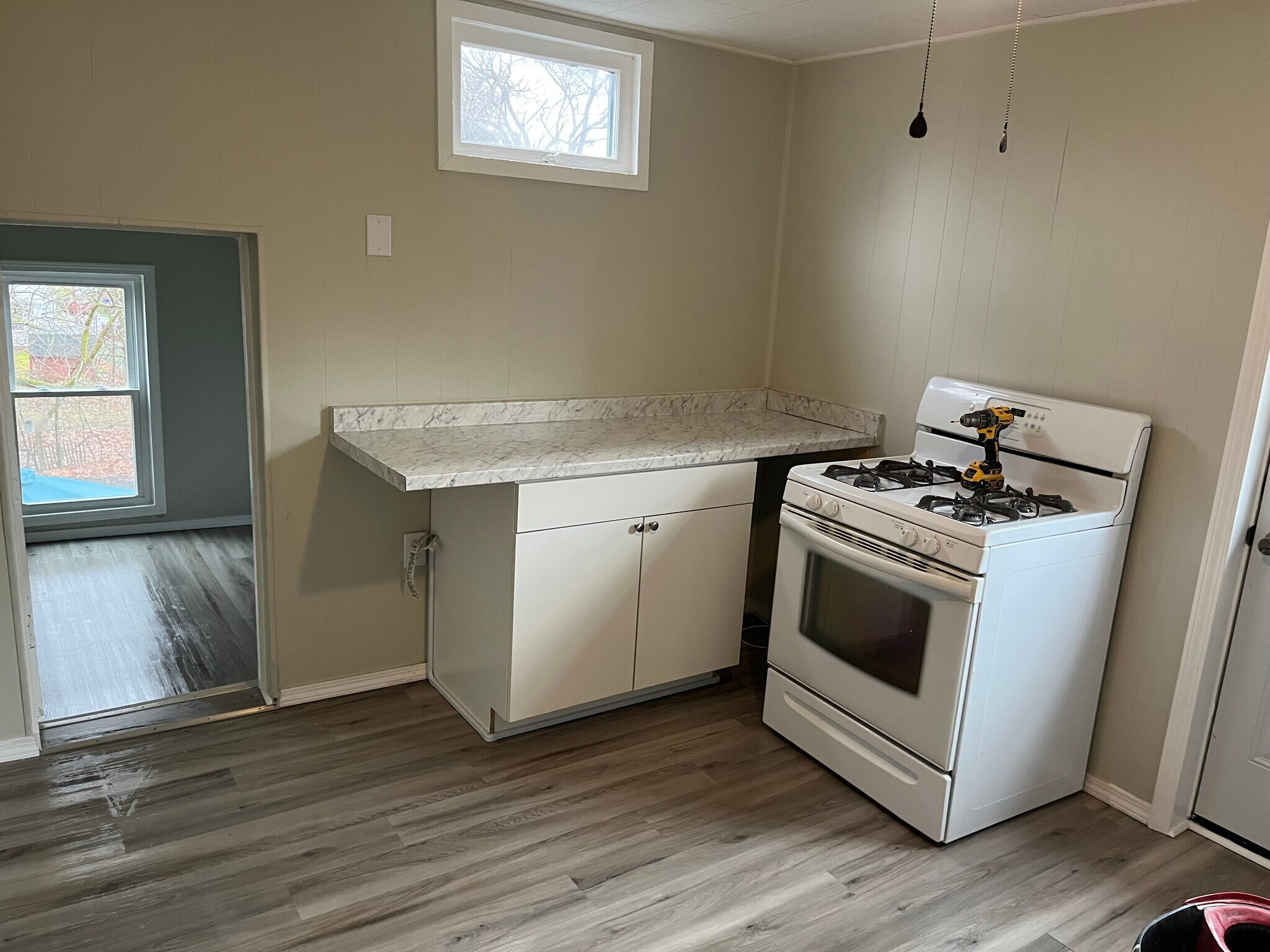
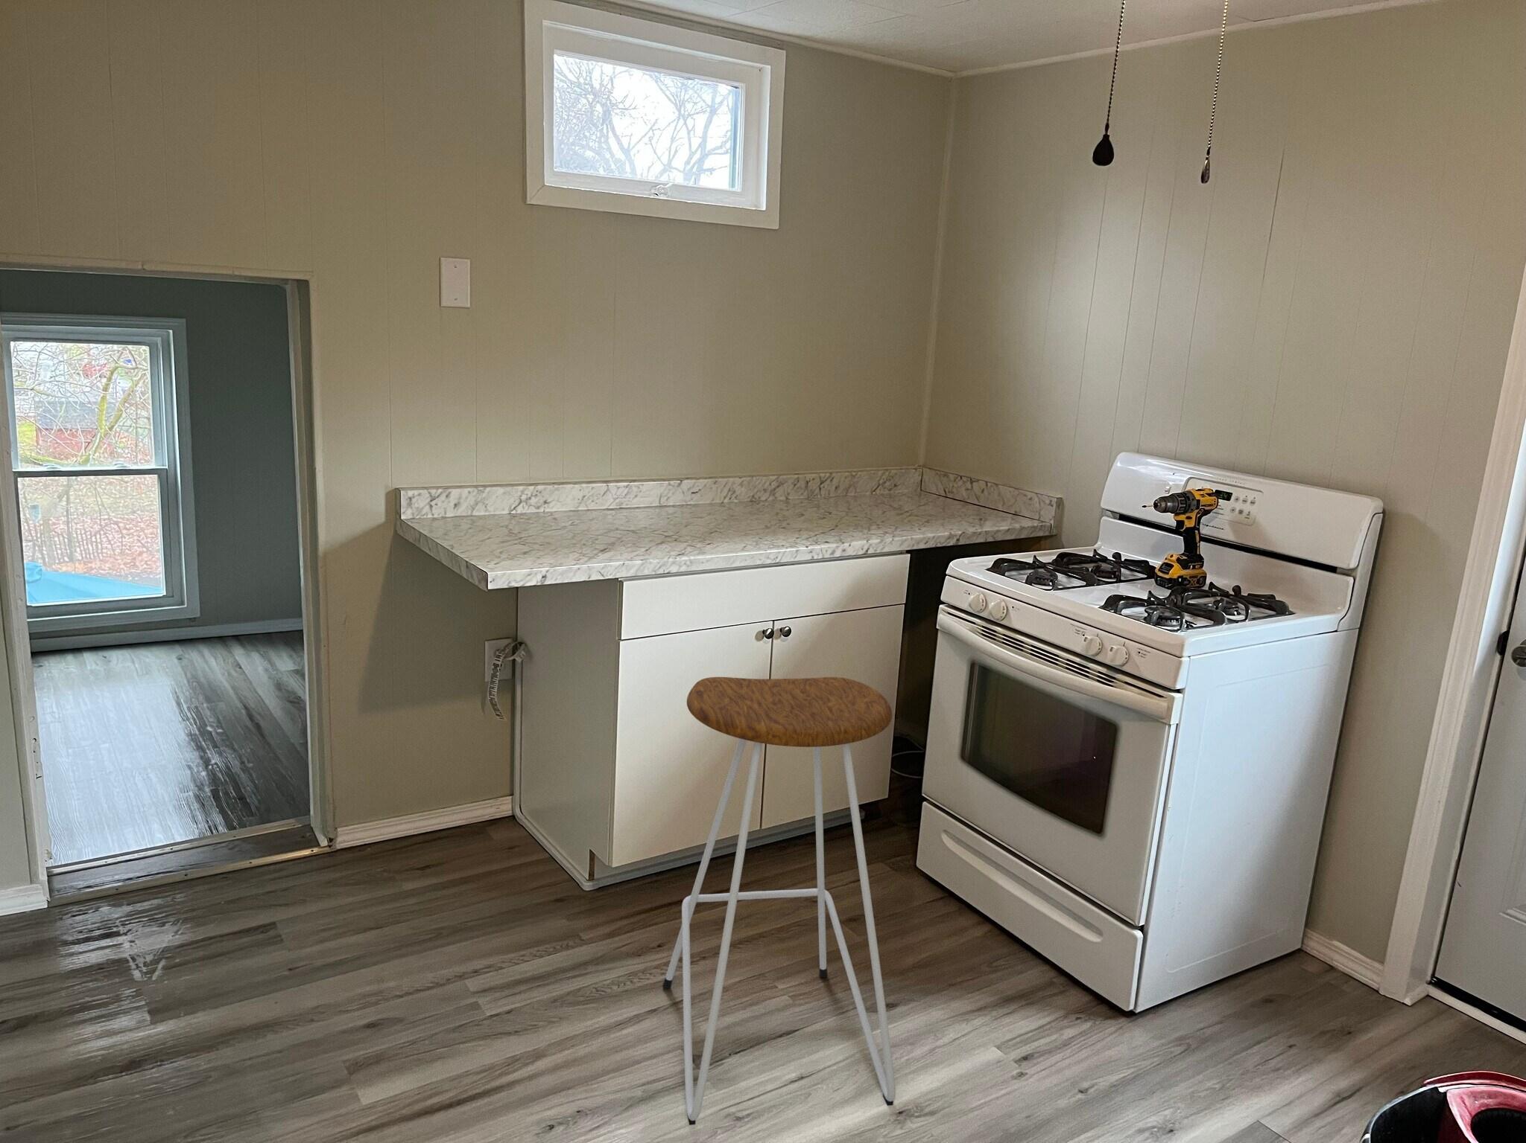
+ bar stool (780, 890)
